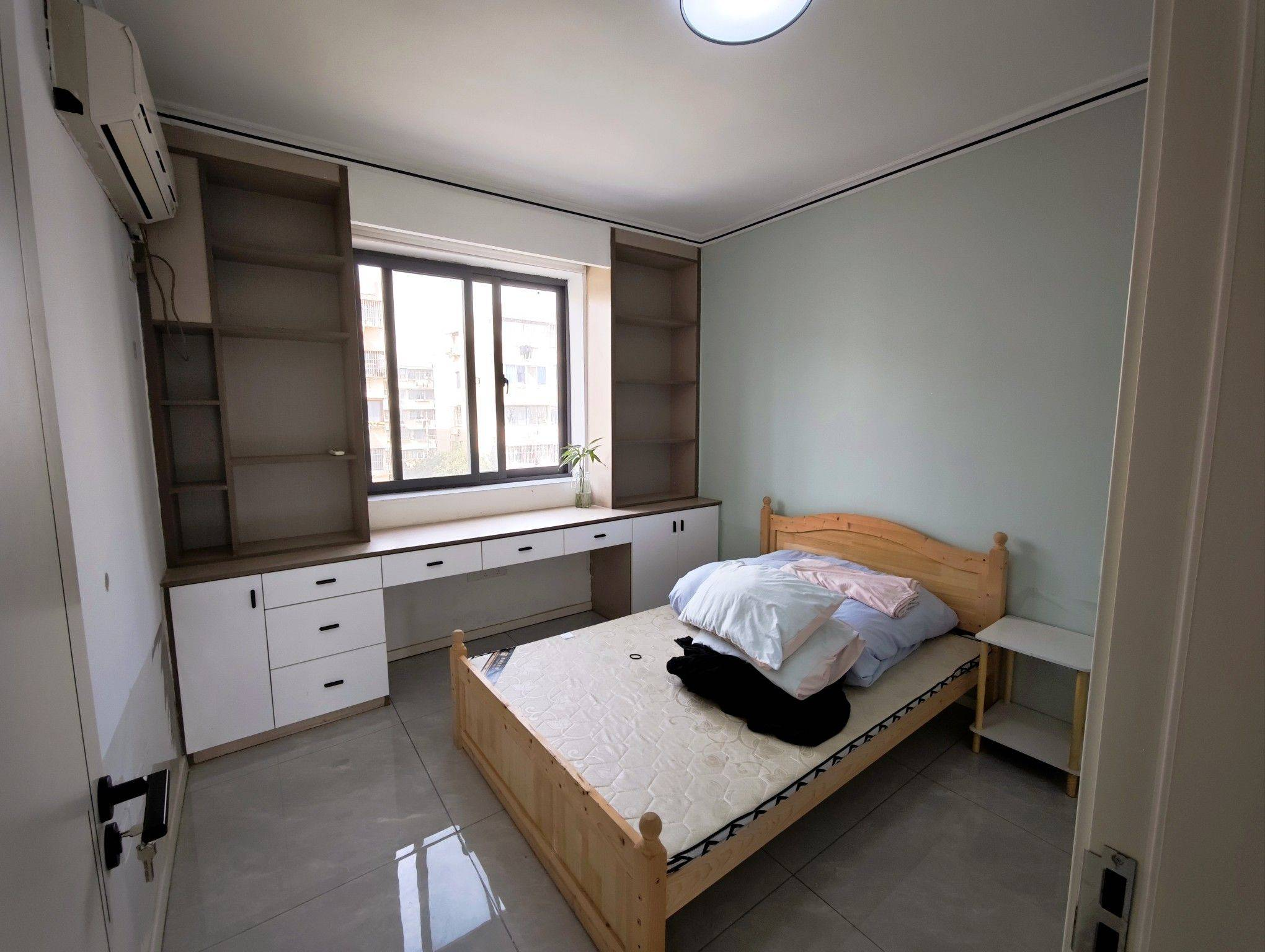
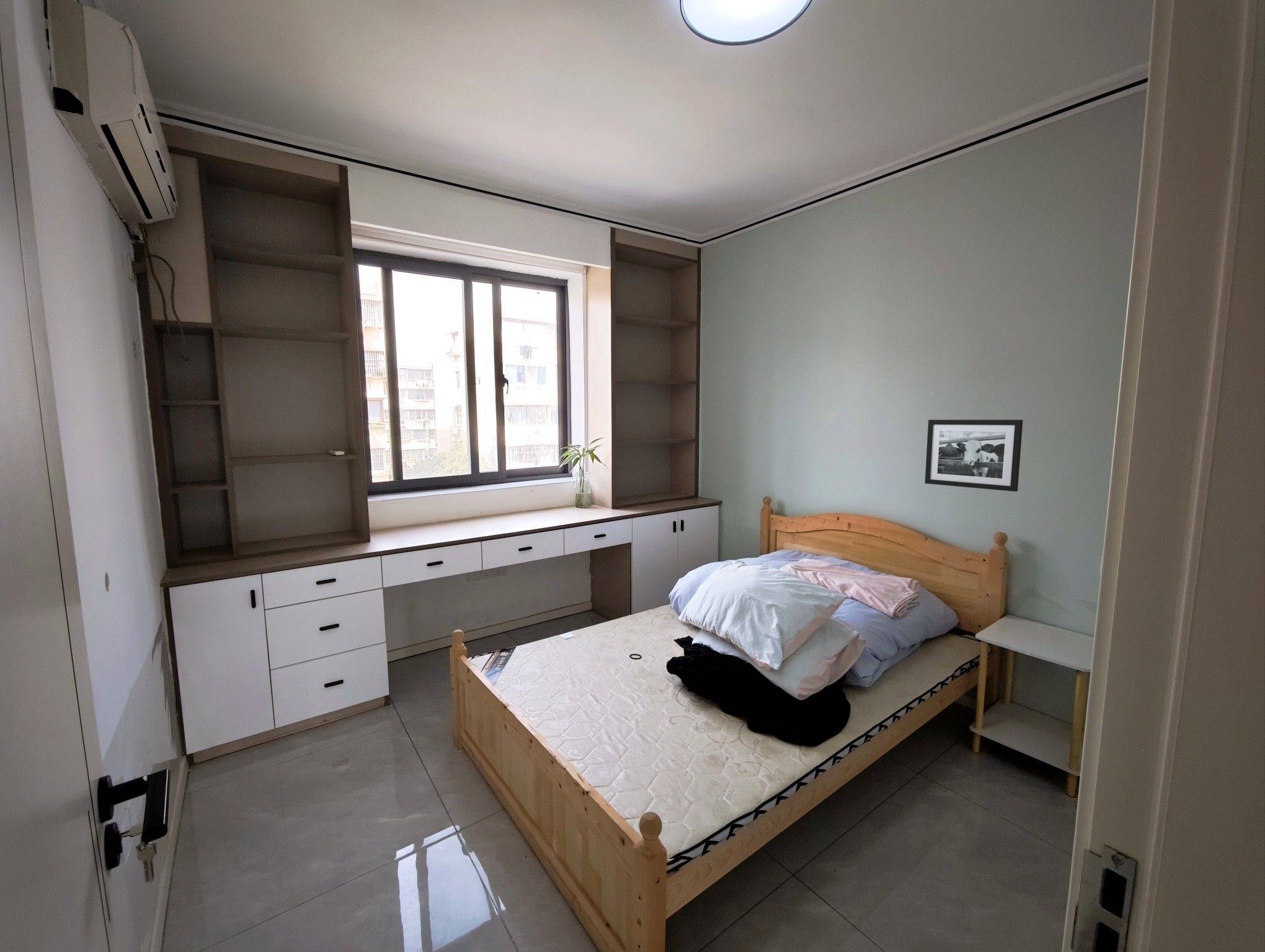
+ picture frame (970, 453)
